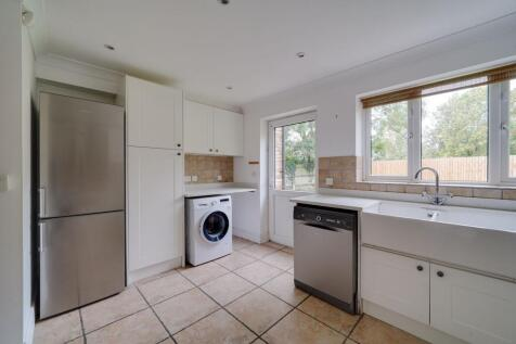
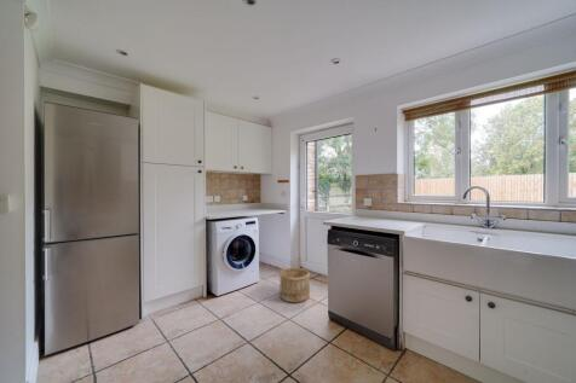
+ wooden bucket (294, 284)
